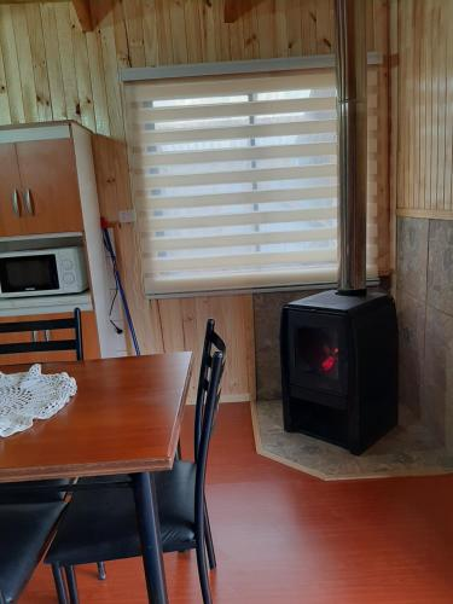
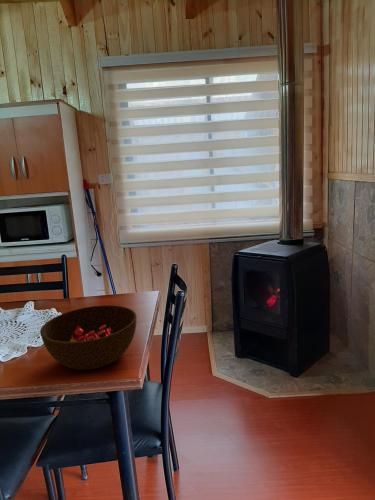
+ bowl (92, 339)
